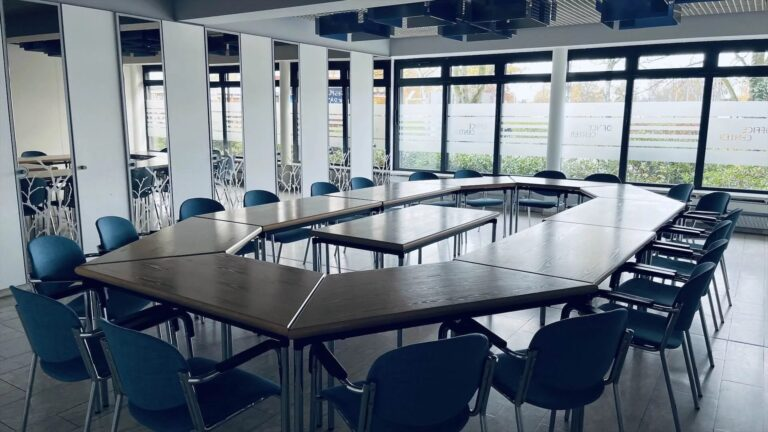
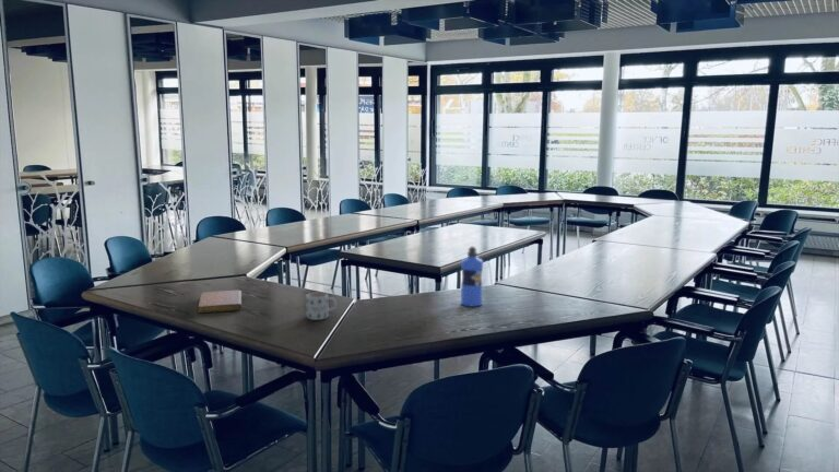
+ mug (321, 305)
+ water bottle (472, 275)
+ notebook (221, 300)
